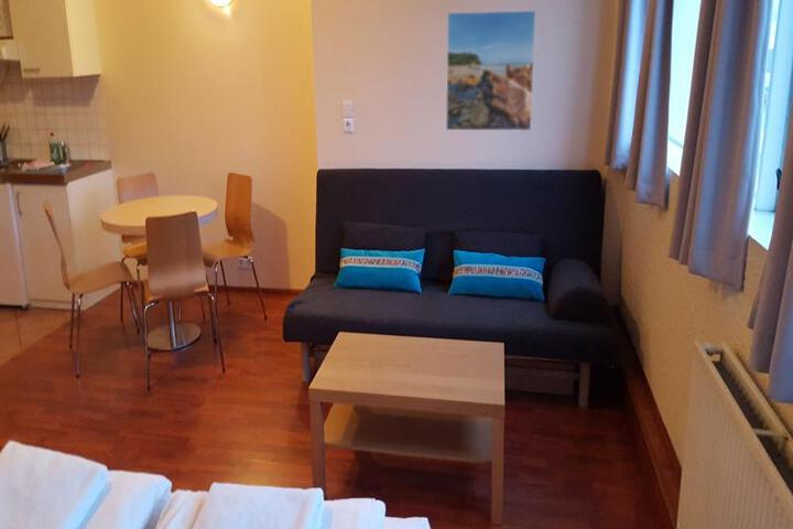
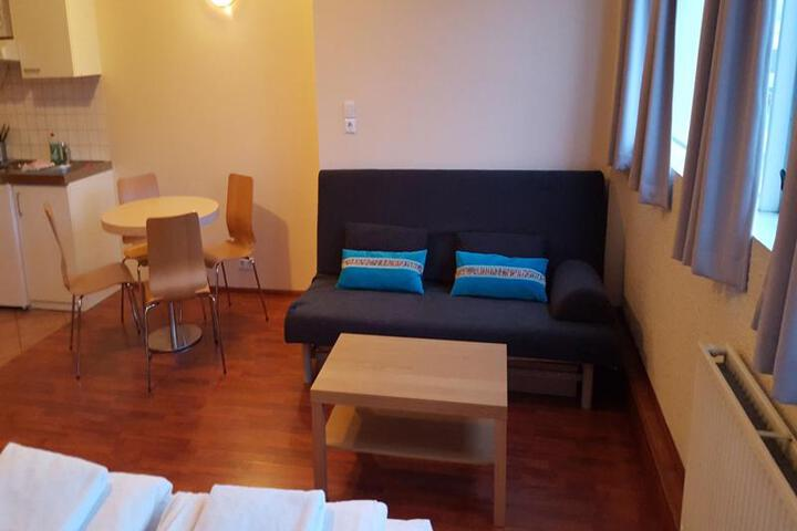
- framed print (489, 72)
